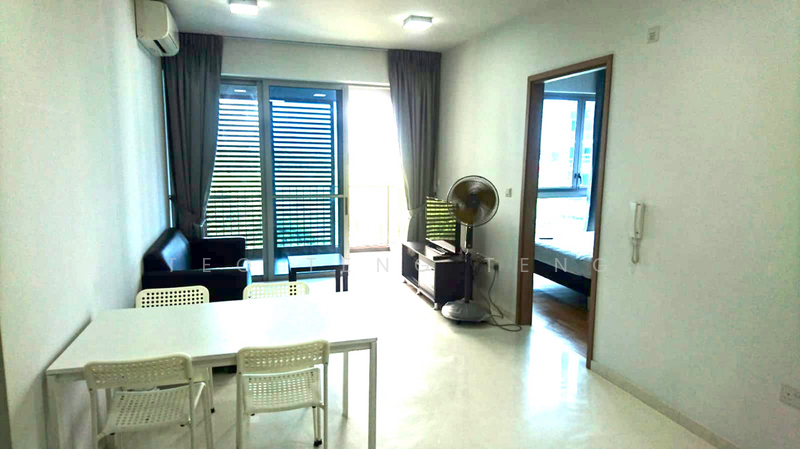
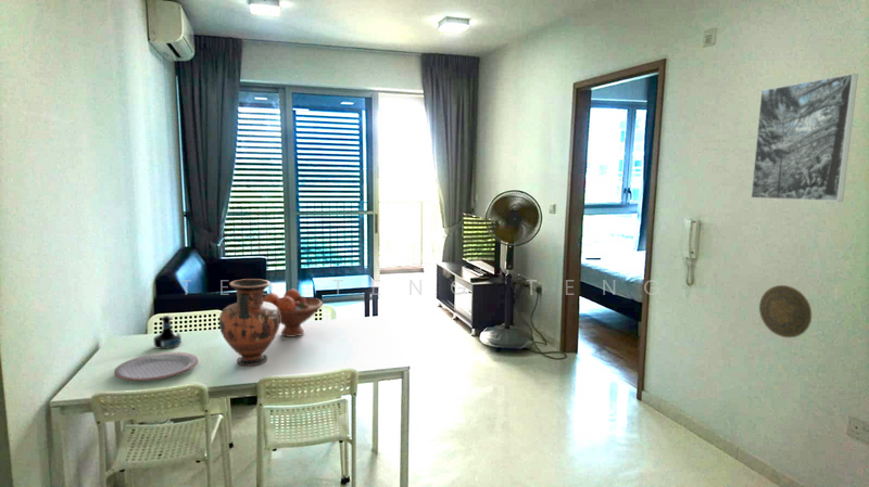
+ fruit bowl (292, 312)
+ vase (250, 322)
+ tequila bottle (166, 331)
+ plate (158, 367)
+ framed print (798, 141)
+ decorative plate (782, 311)
